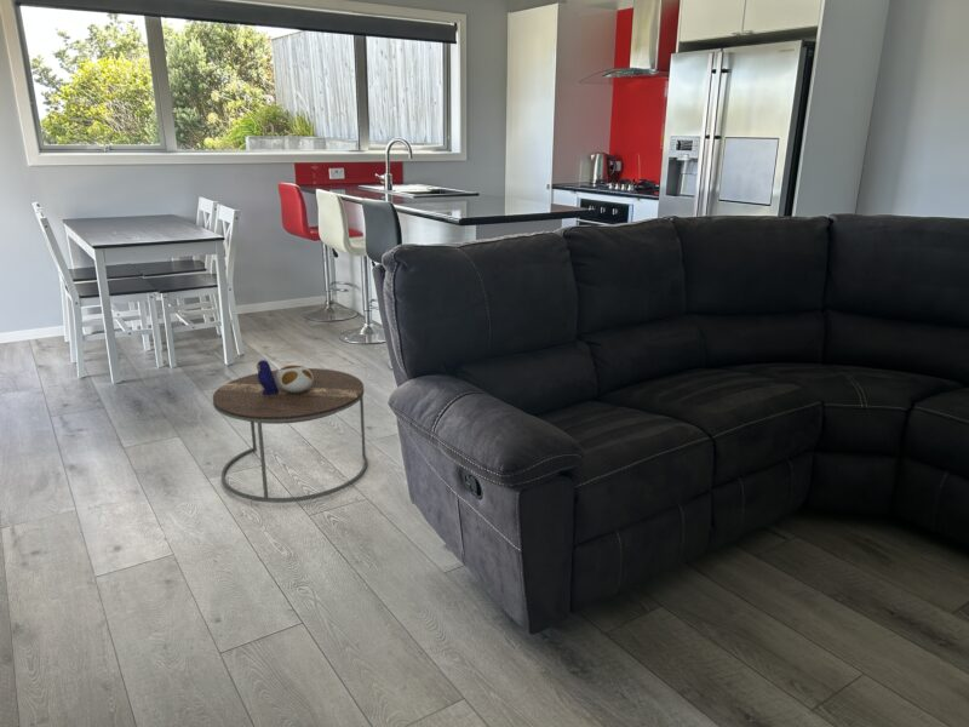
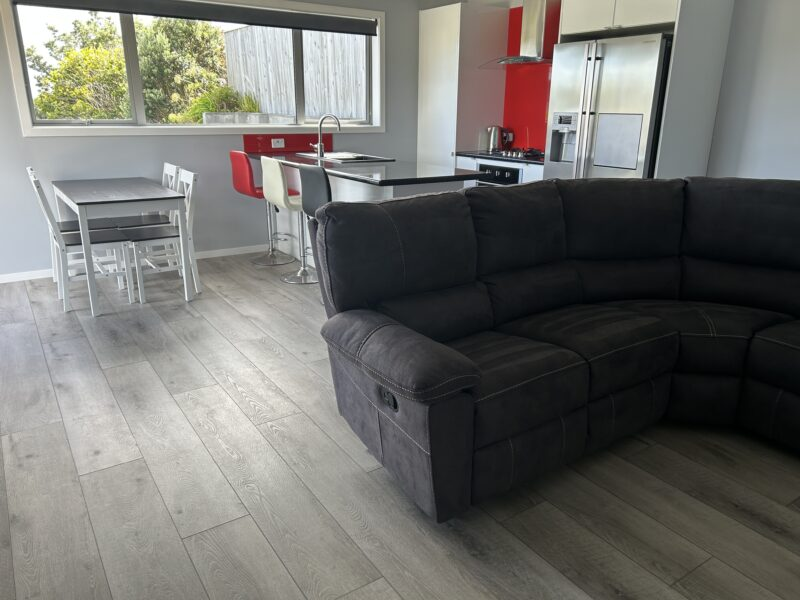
- side table (292, 413)
